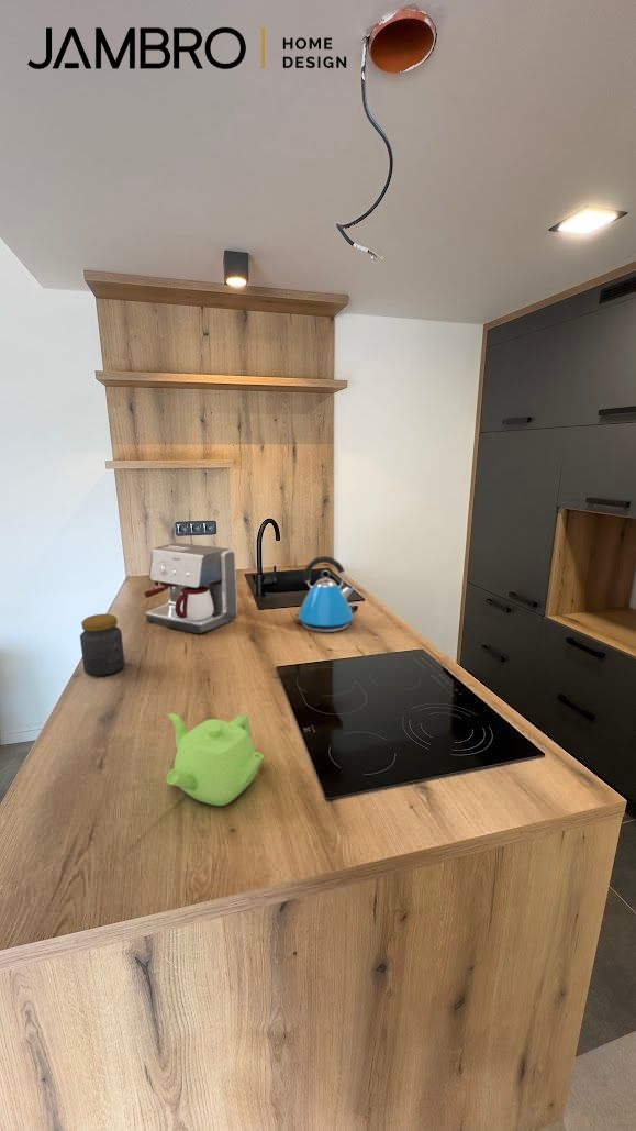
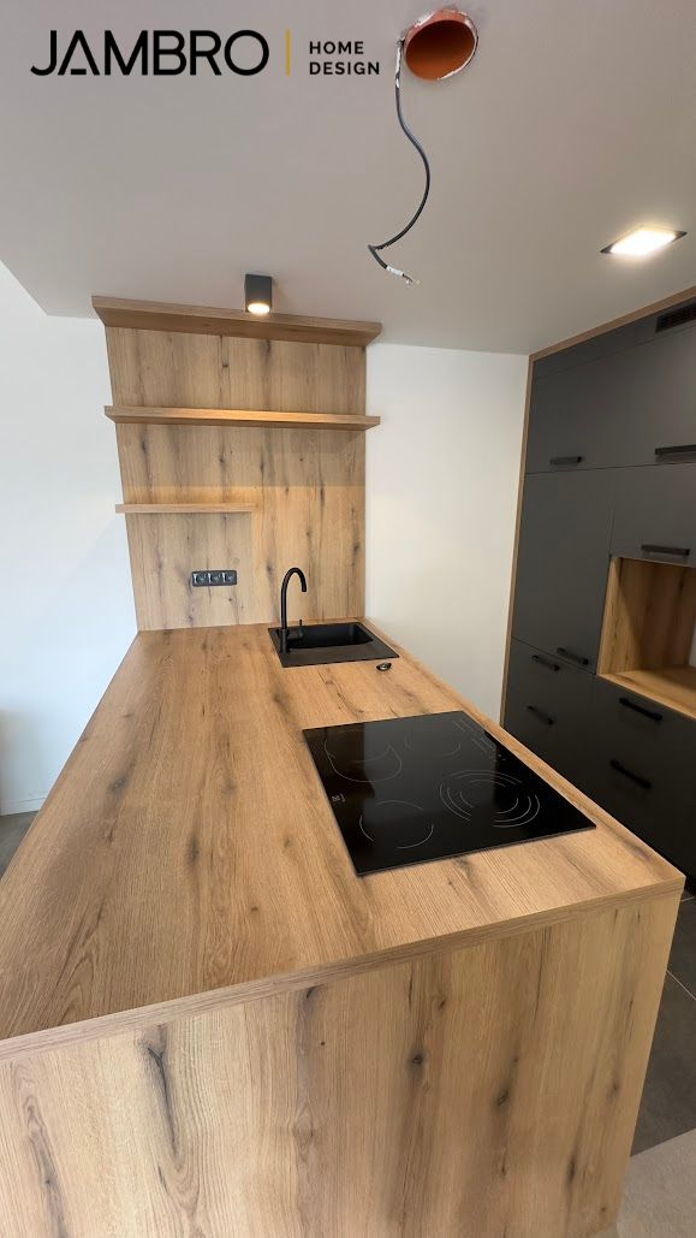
- kettle (323, 590)
- teapot (210, 756)
- jar (101, 643)
- coffee maker (190, 585)
